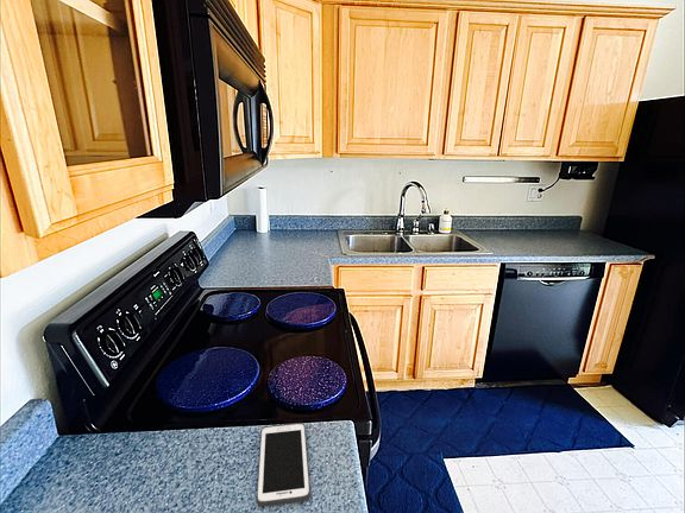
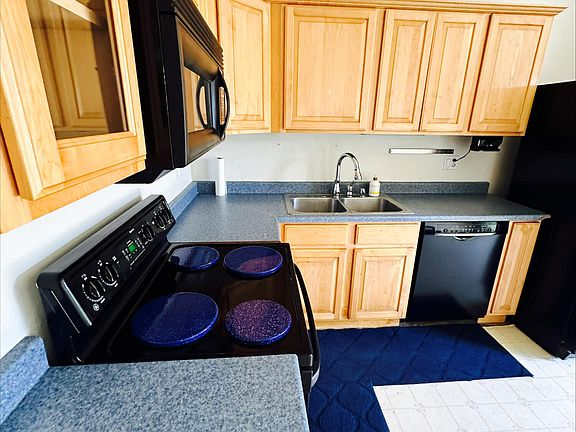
- cell phone (283, 460)
